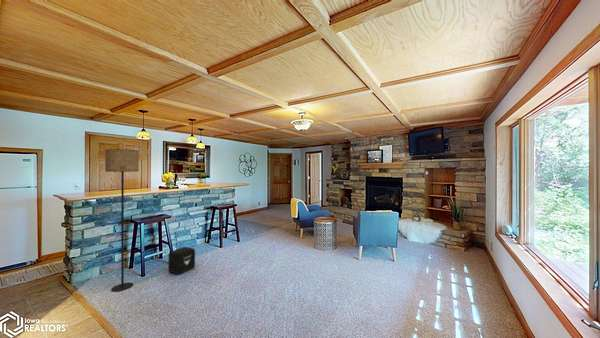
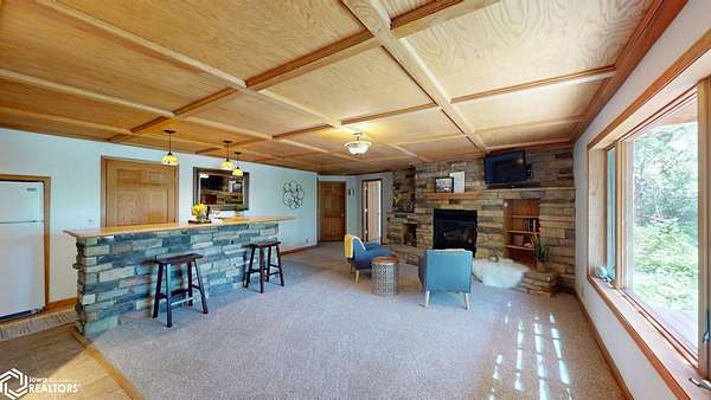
- floor lamp (122, 218)
- air purifier (182, 260)
